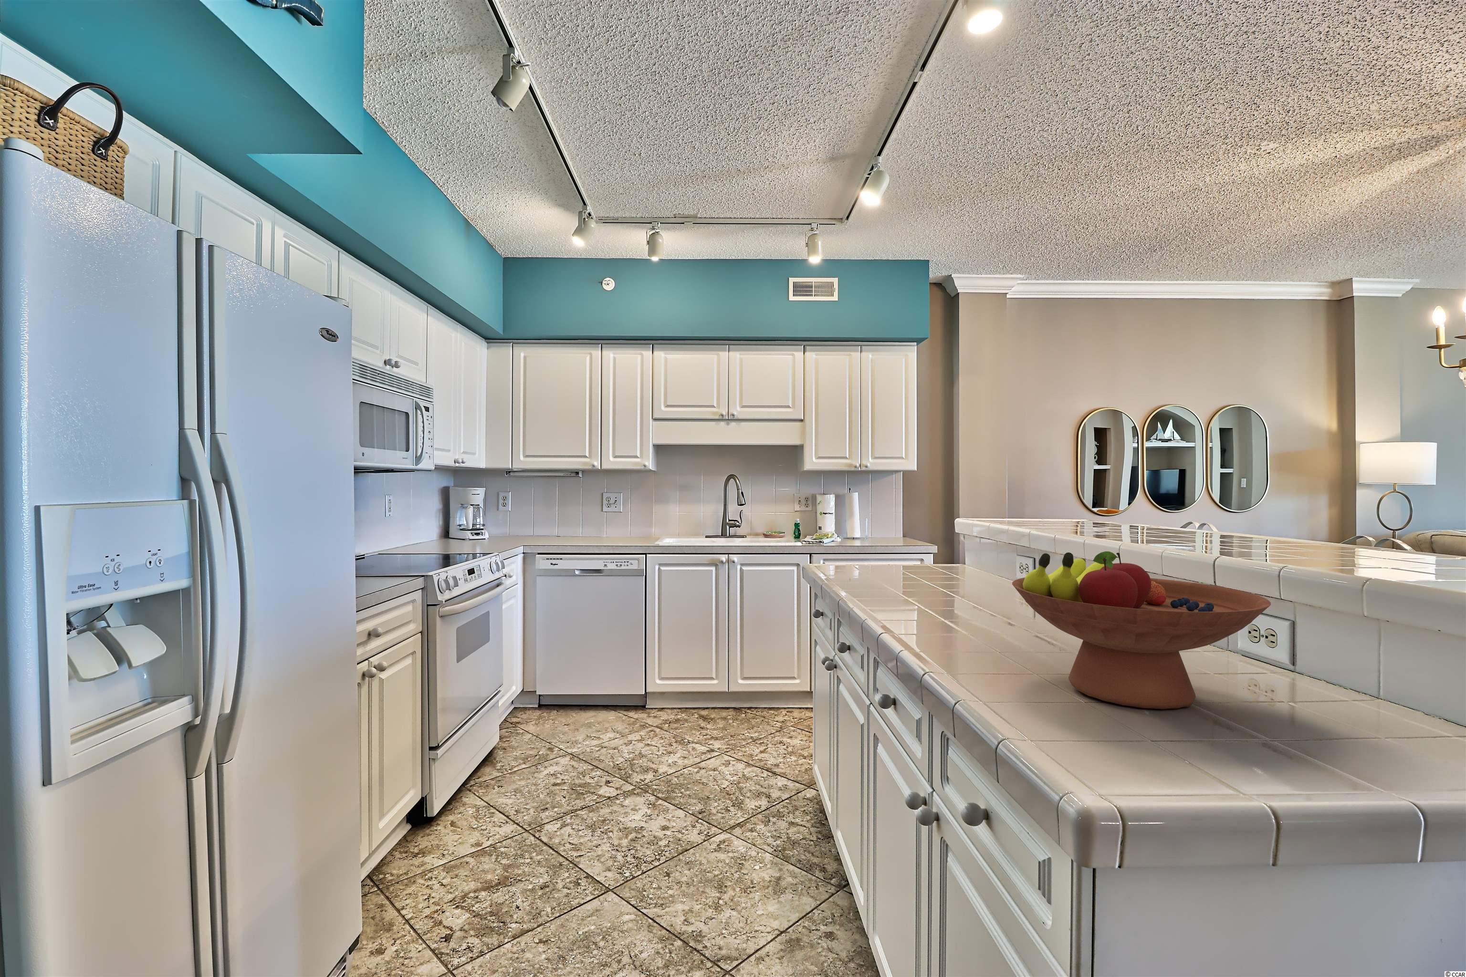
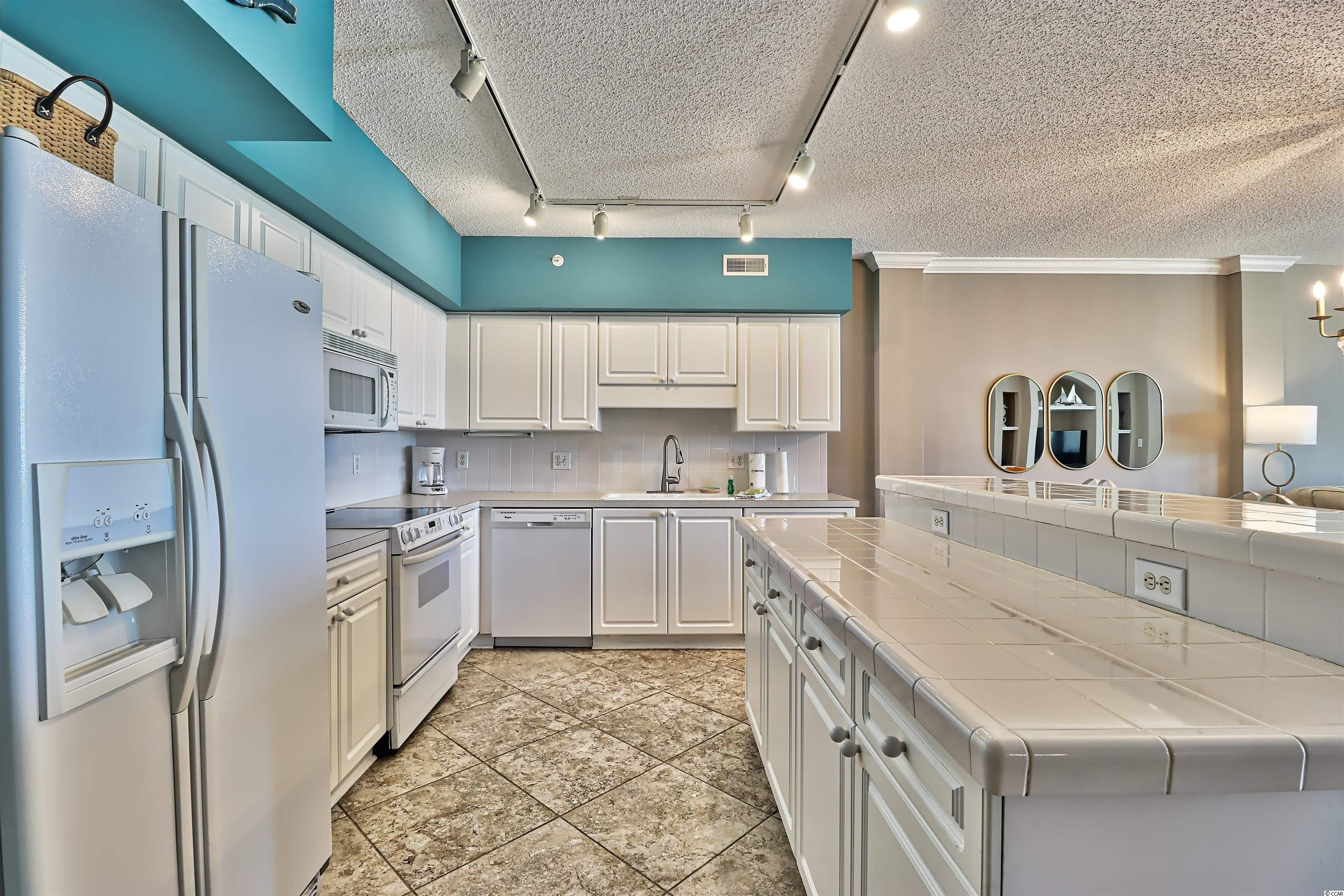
- fruit bowl (1129, 622)
